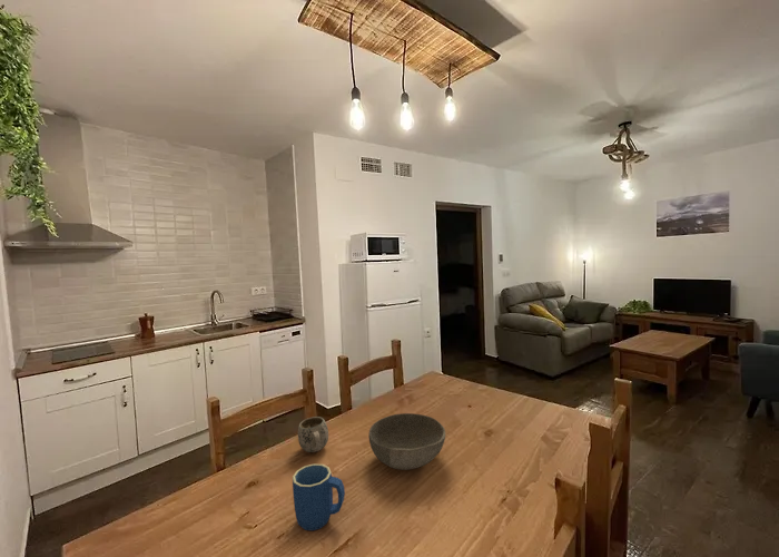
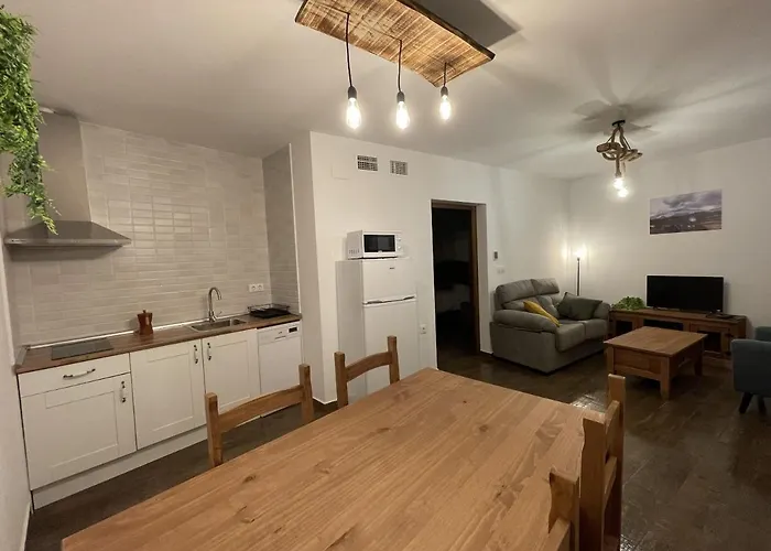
- bowl (406, 443)
- mug (317, 497)
- mug (314, 437)
